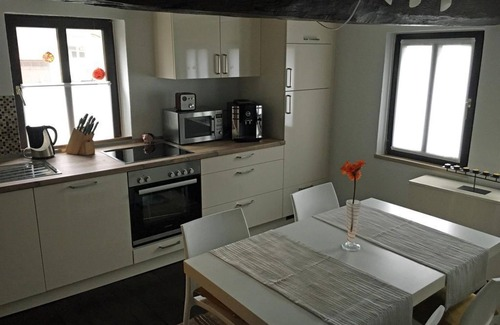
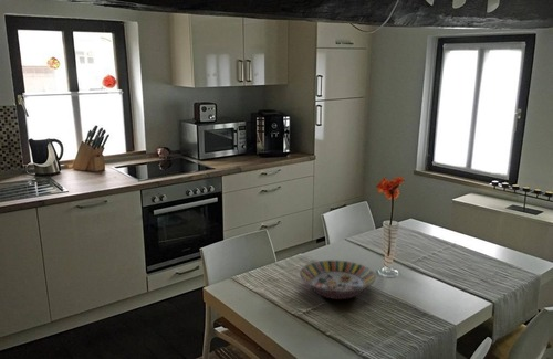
+ serving bowl (336, 283)
